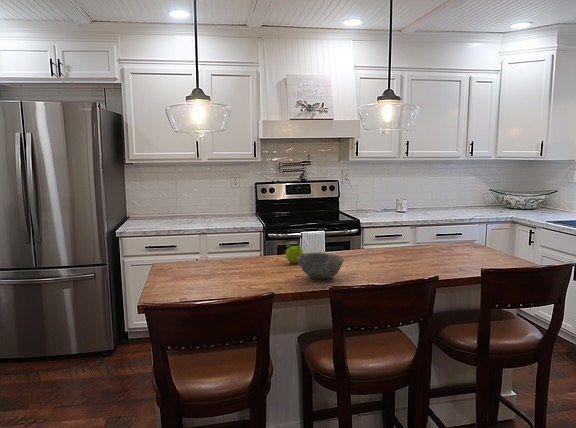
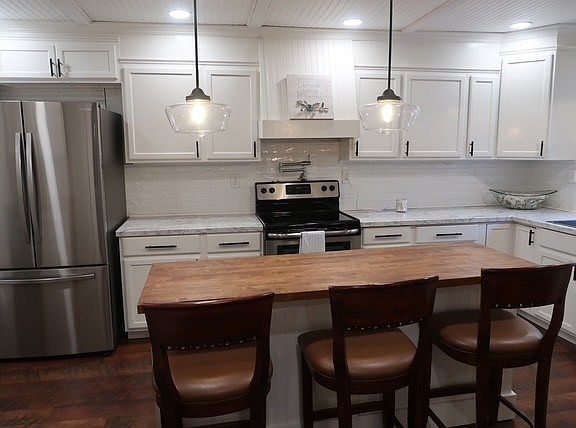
- fruit (294, 253)
- bowl (320, 267)
